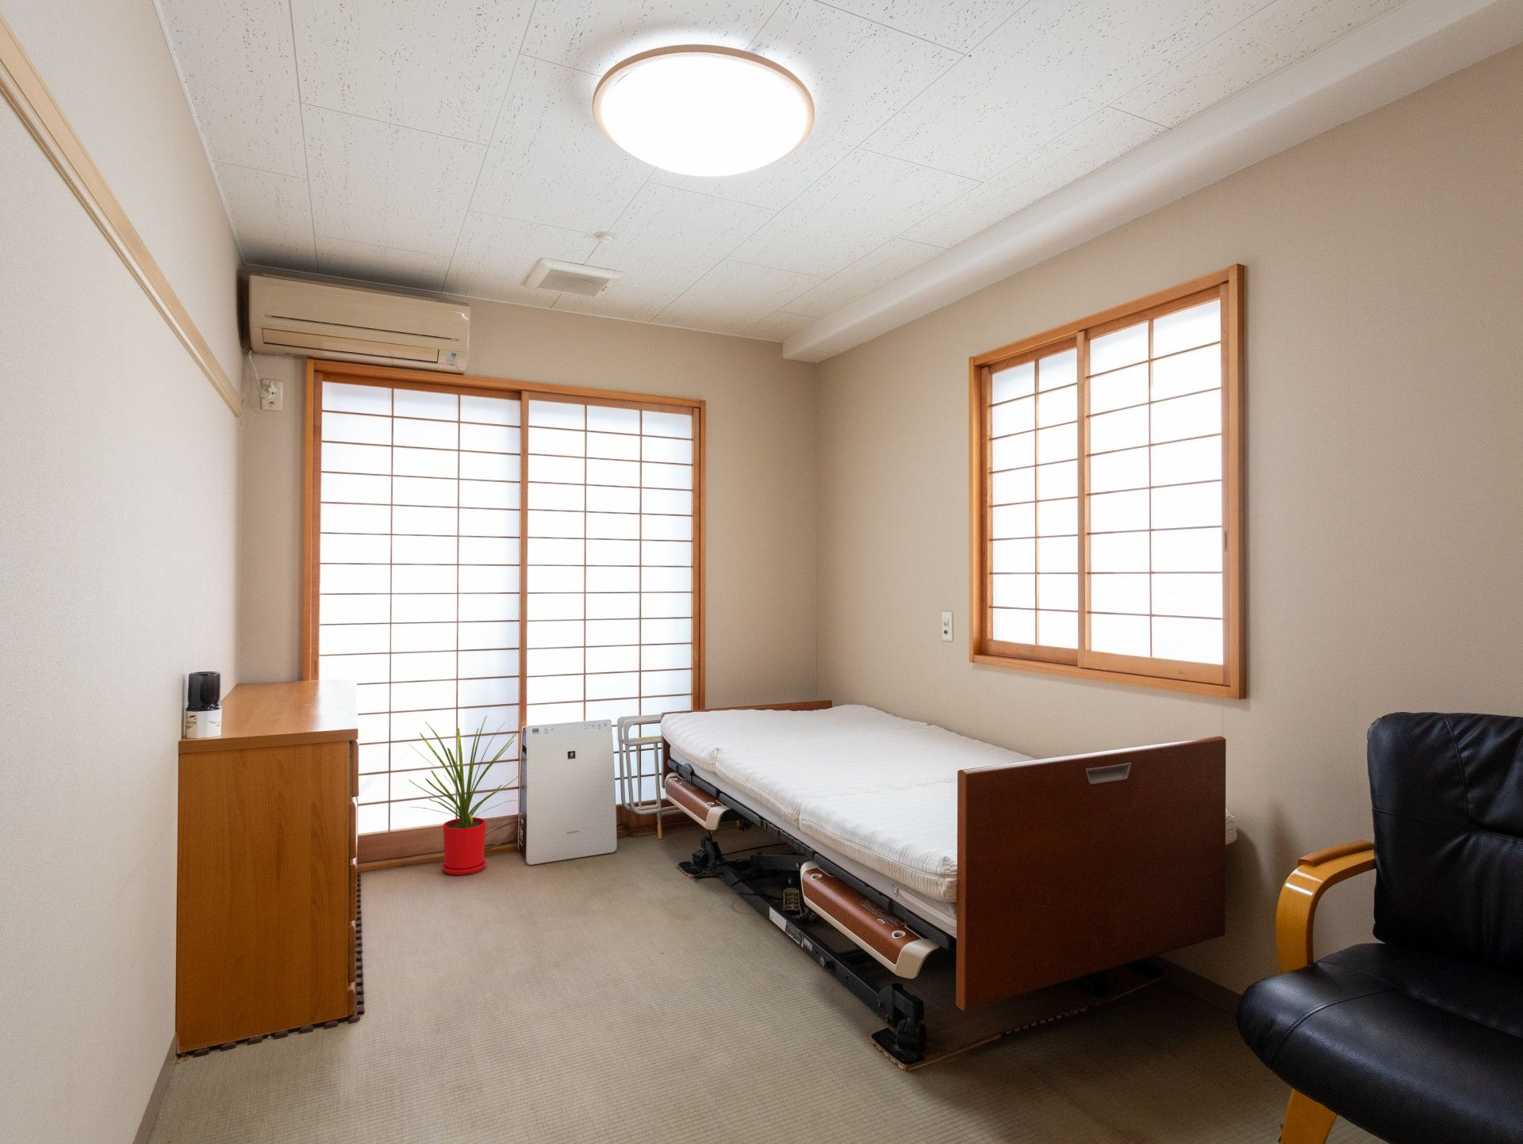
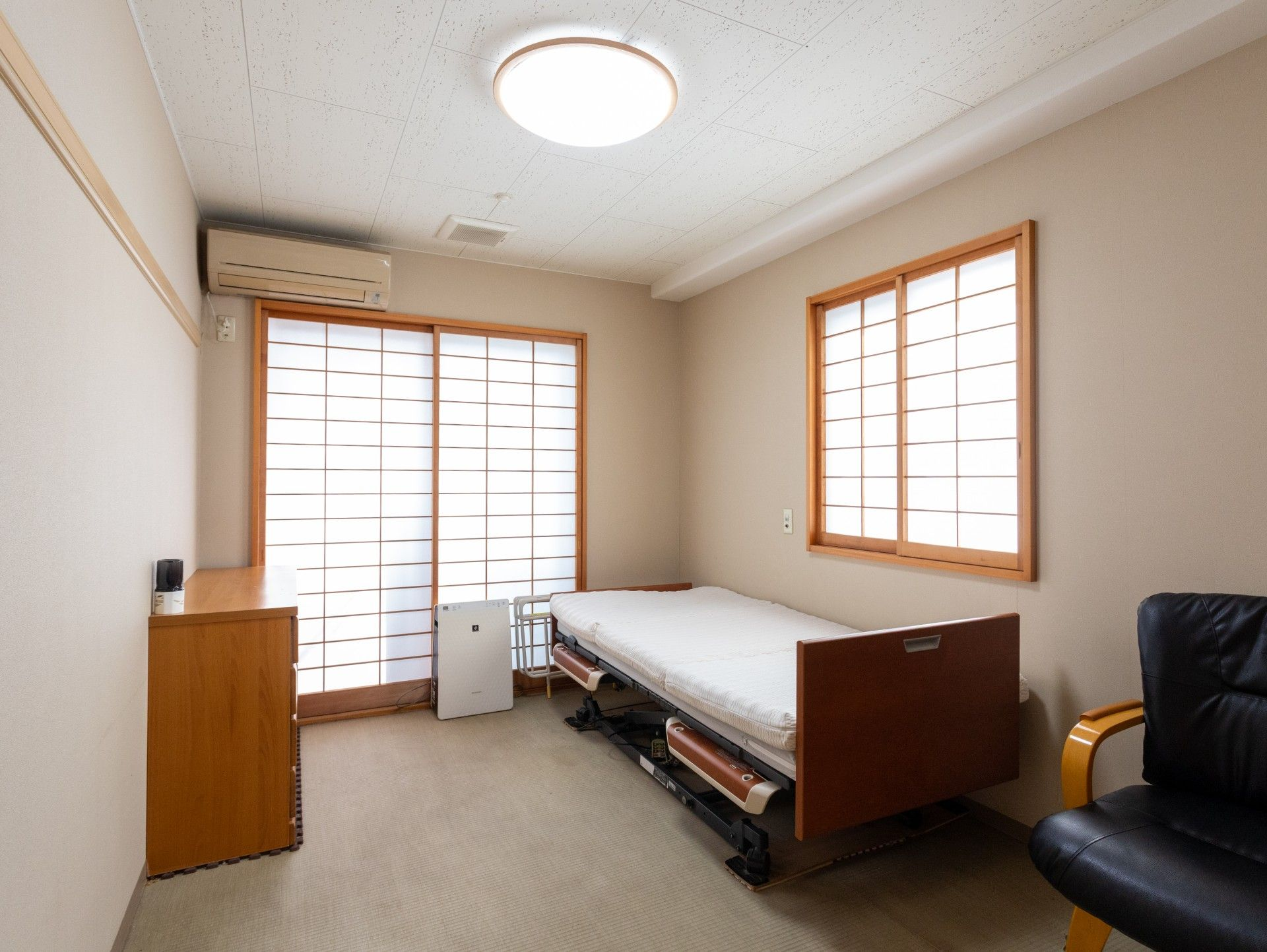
- house plant (464, 793)
